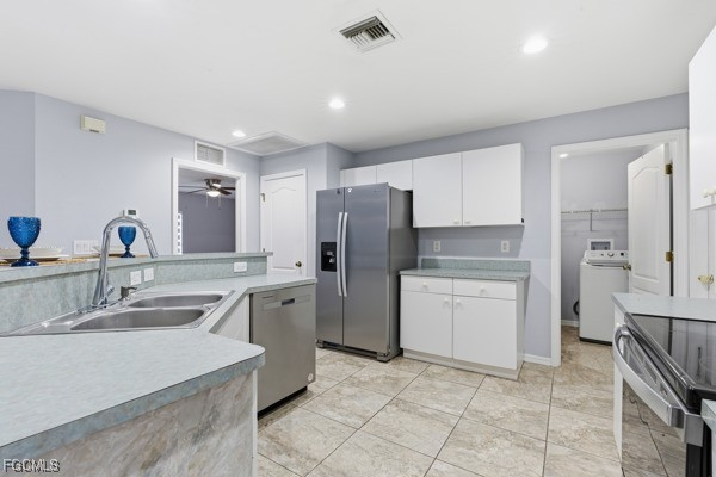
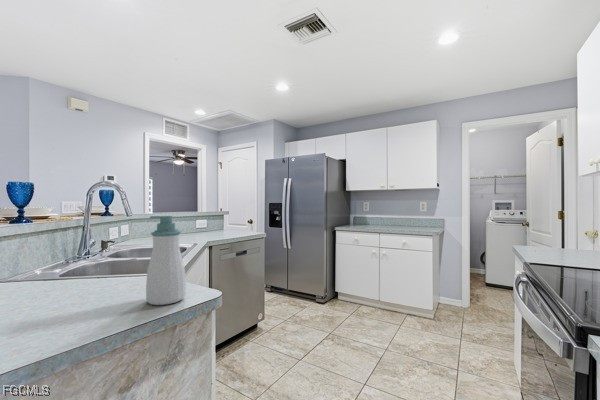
+ soap bottle (166, 257)
